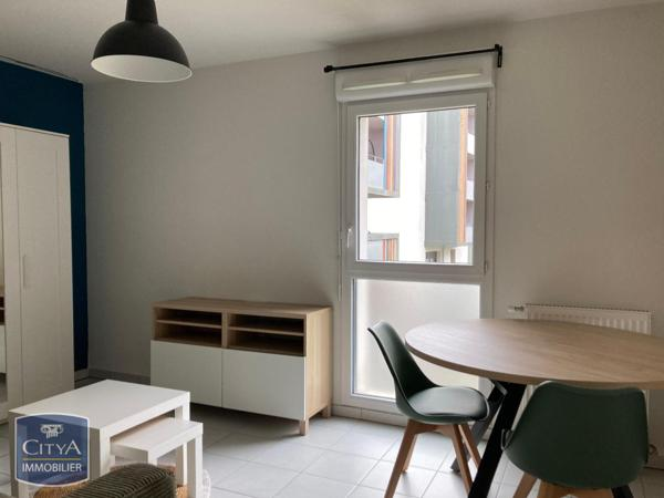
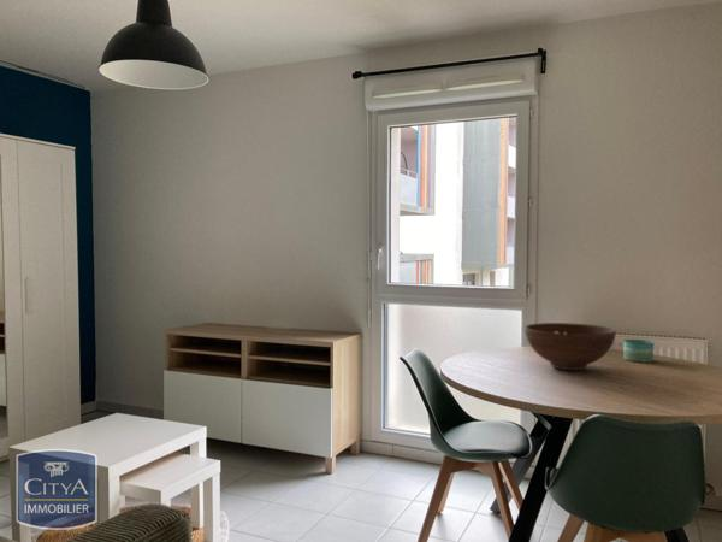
+ candle (638, 349)
+ fruit bowl (568, 347)
